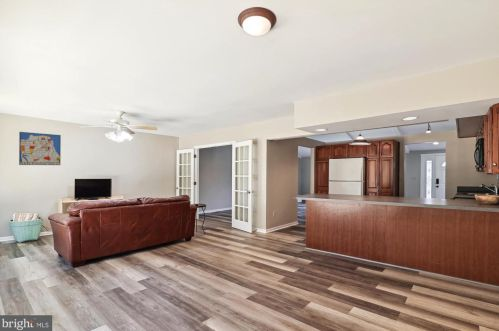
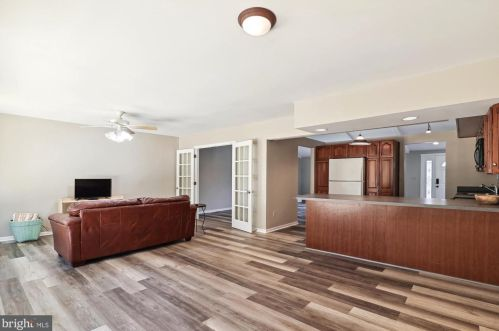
- wall art (40, 149)
